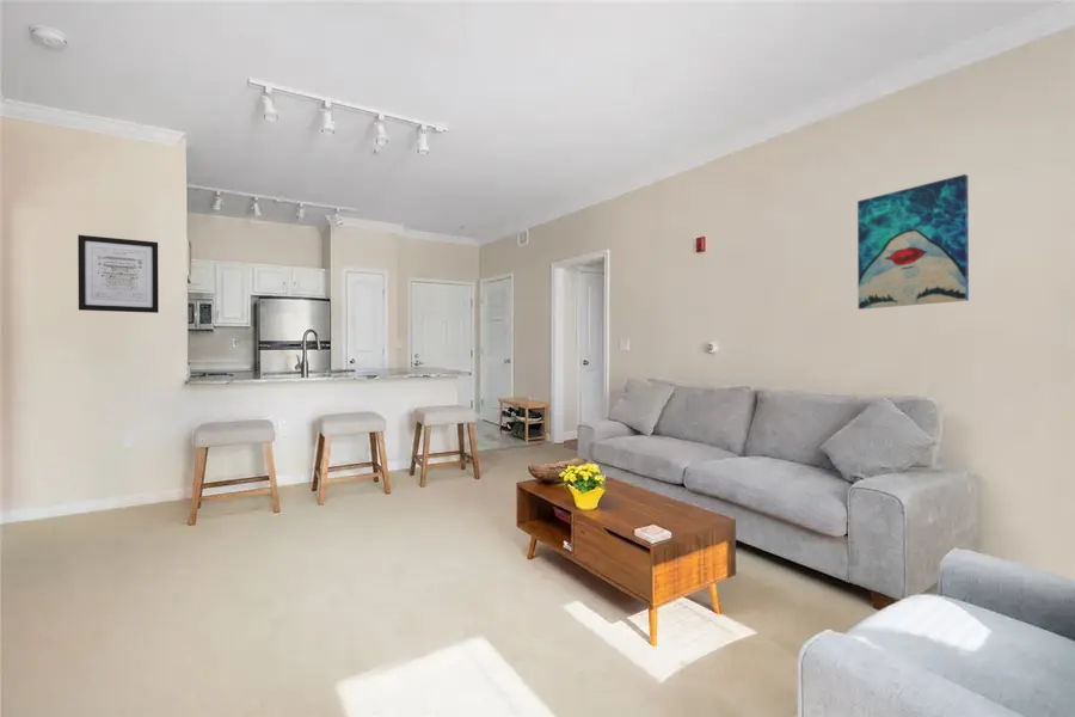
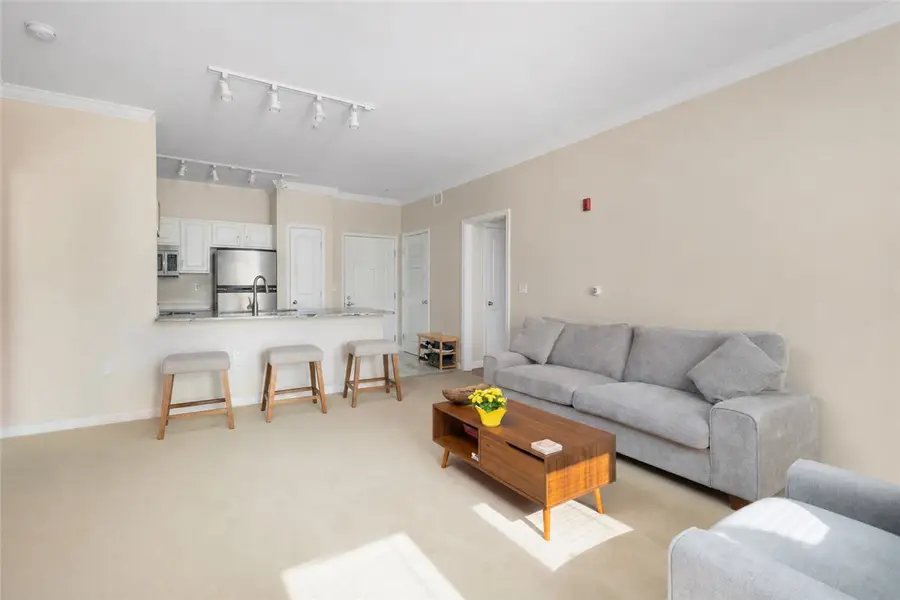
- wall art (119, 275)
- wall art (909, 246)
